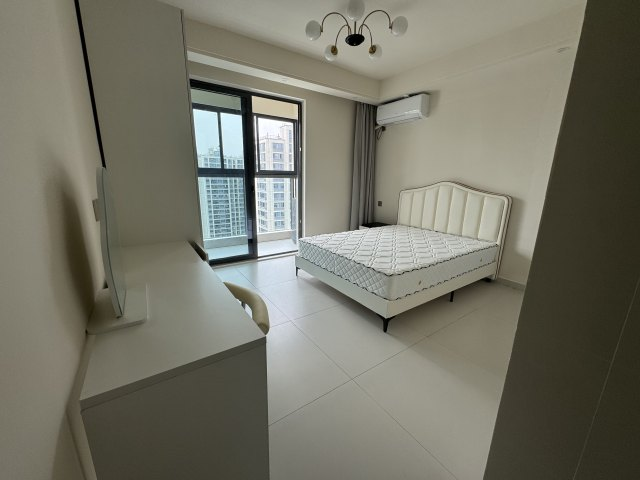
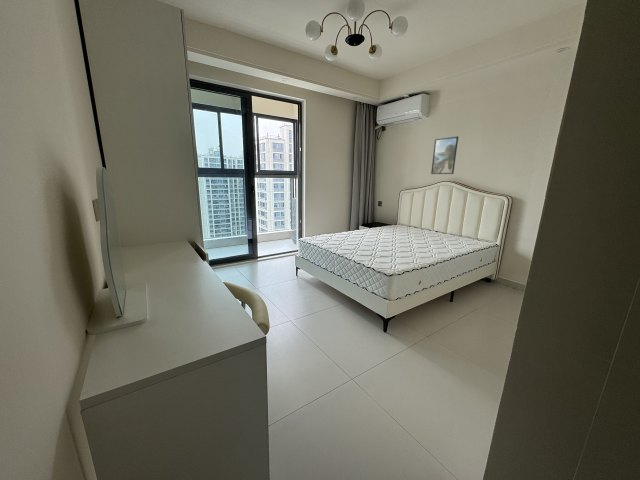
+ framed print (444, 156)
